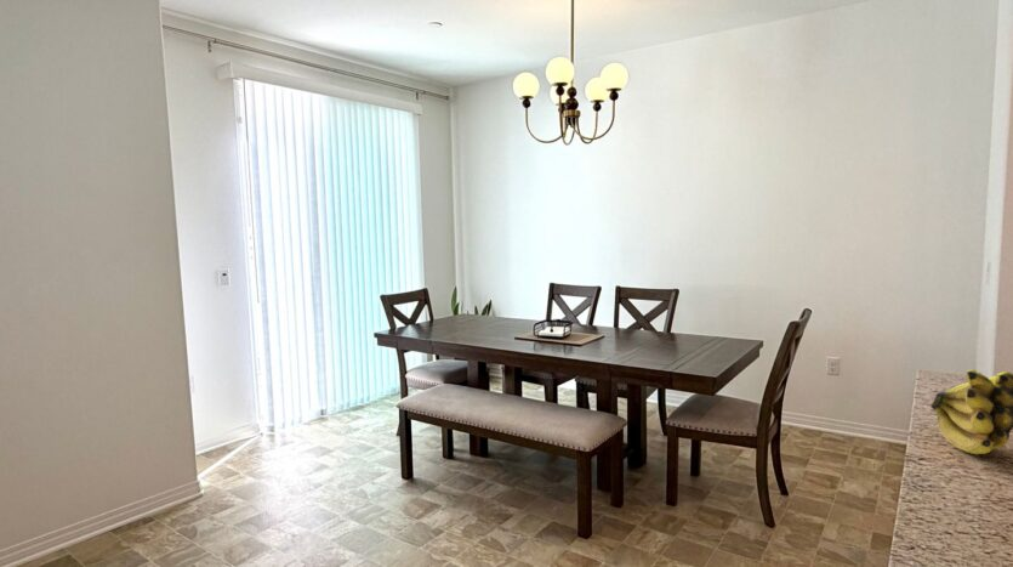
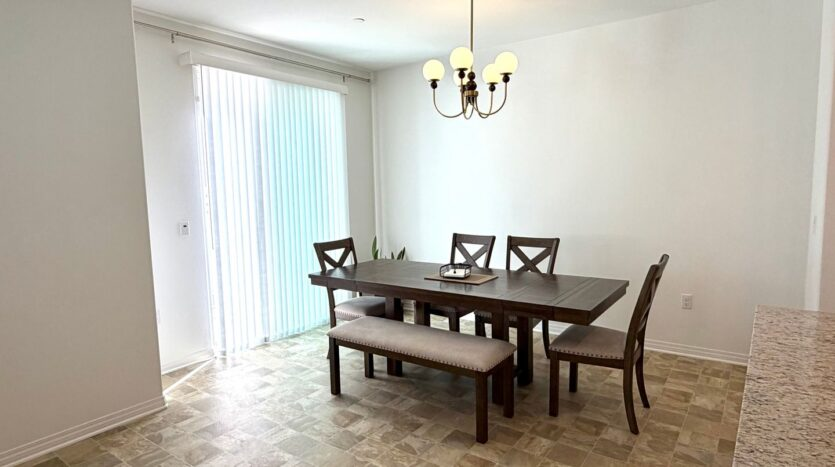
- banana (968, 406)
